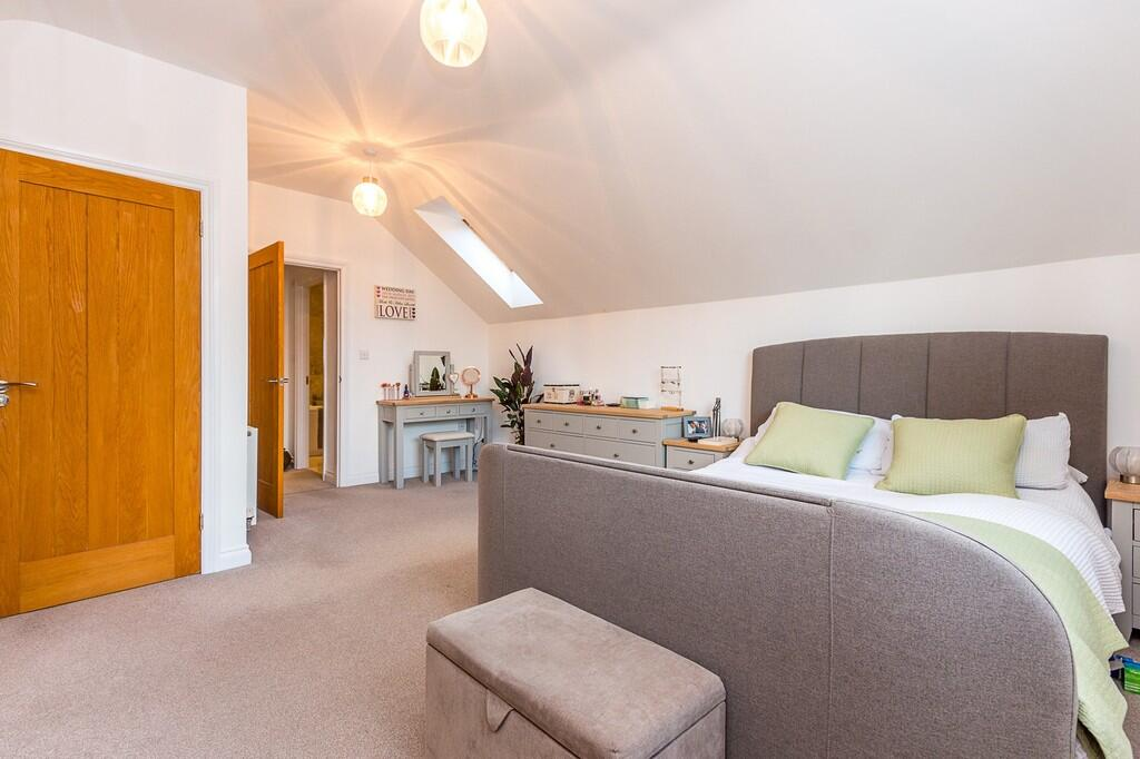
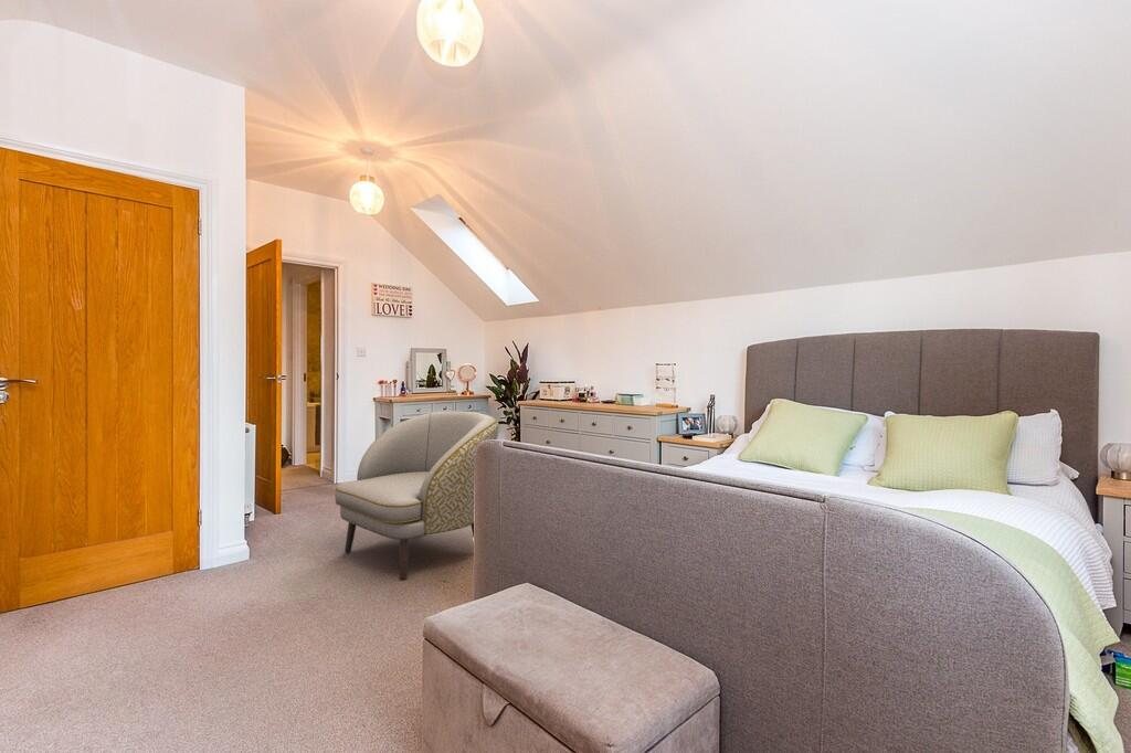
+ armchair (422, 482)
